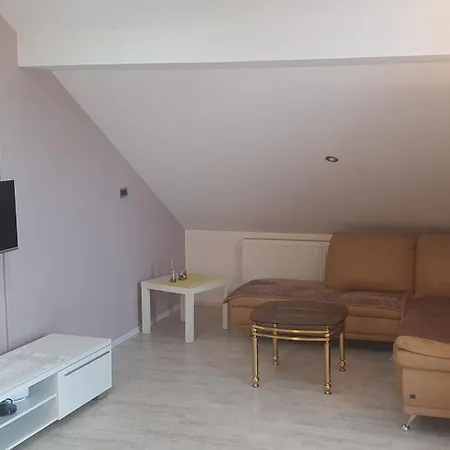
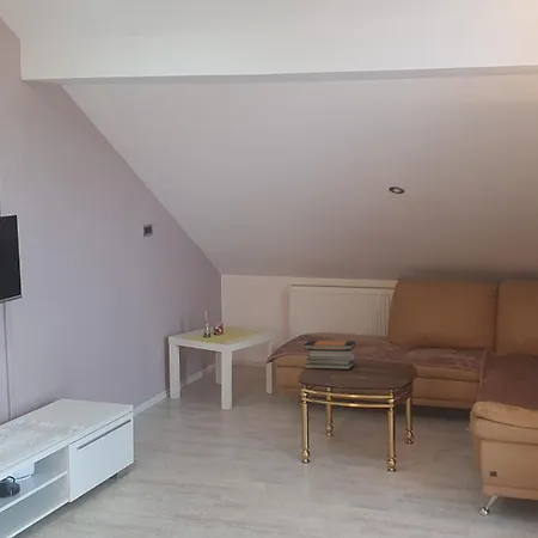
+ book stack (330, 354)
